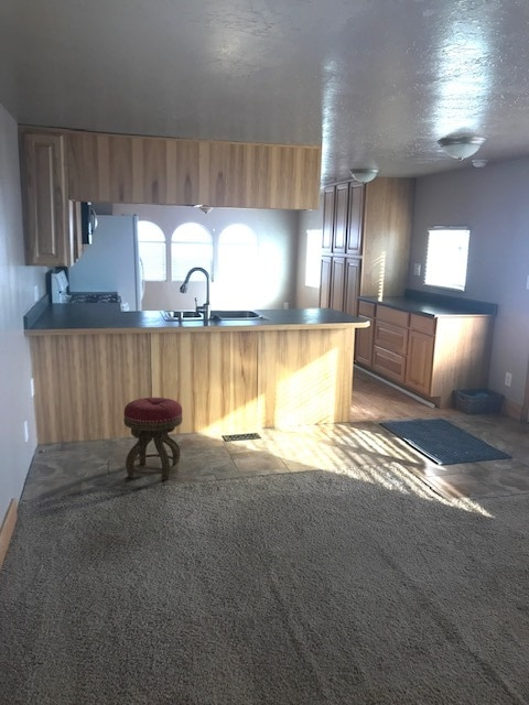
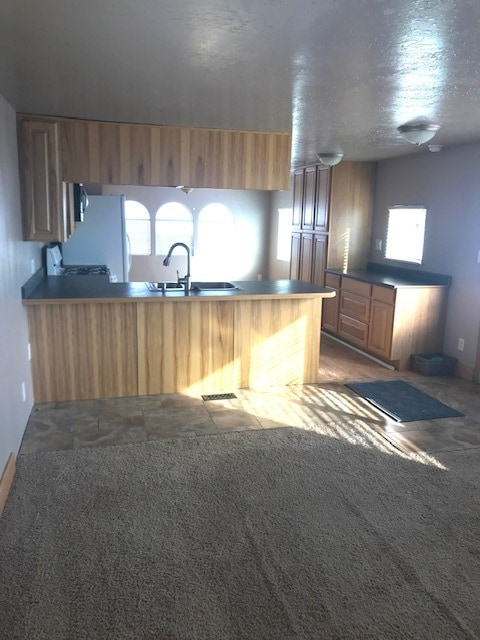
- stool (153, 436)
